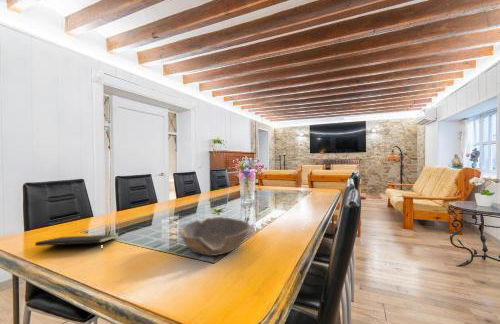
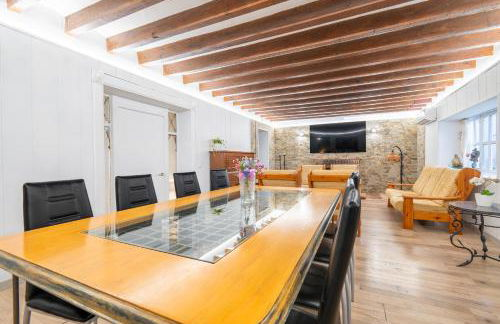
- notepad (80, 239)
- bowl (215, 237)
